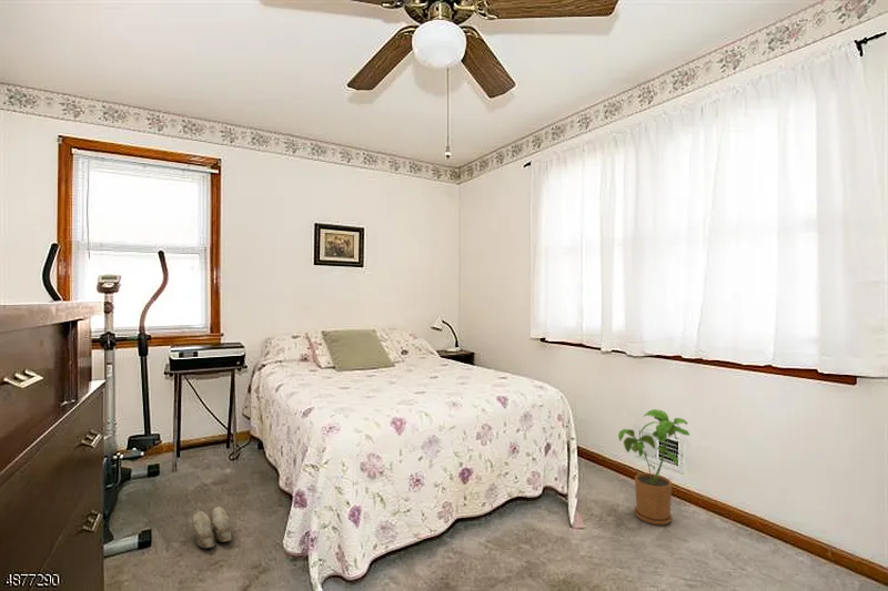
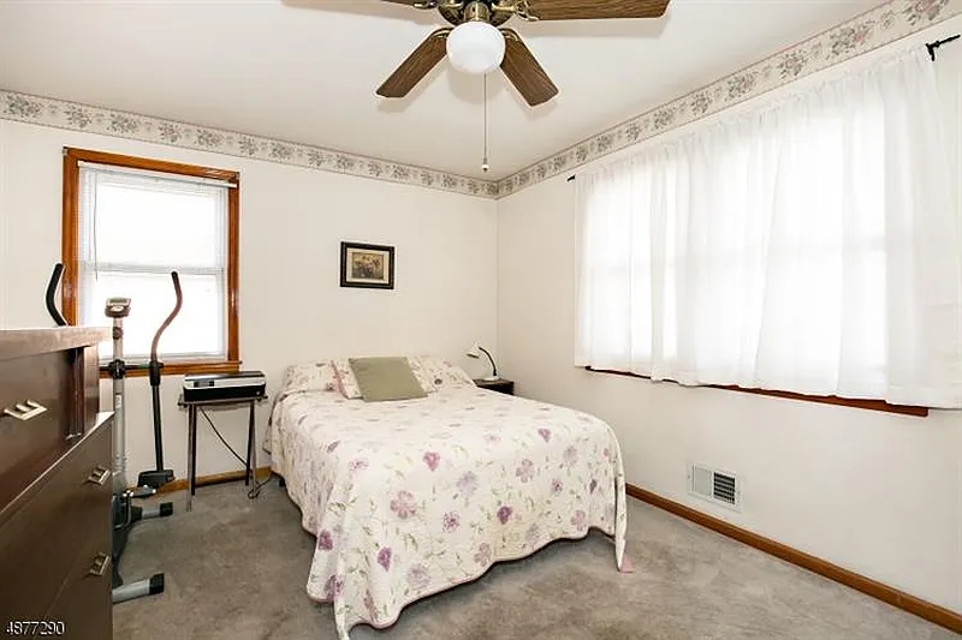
- house plant (648, 463)
- slippers (213, 526)
